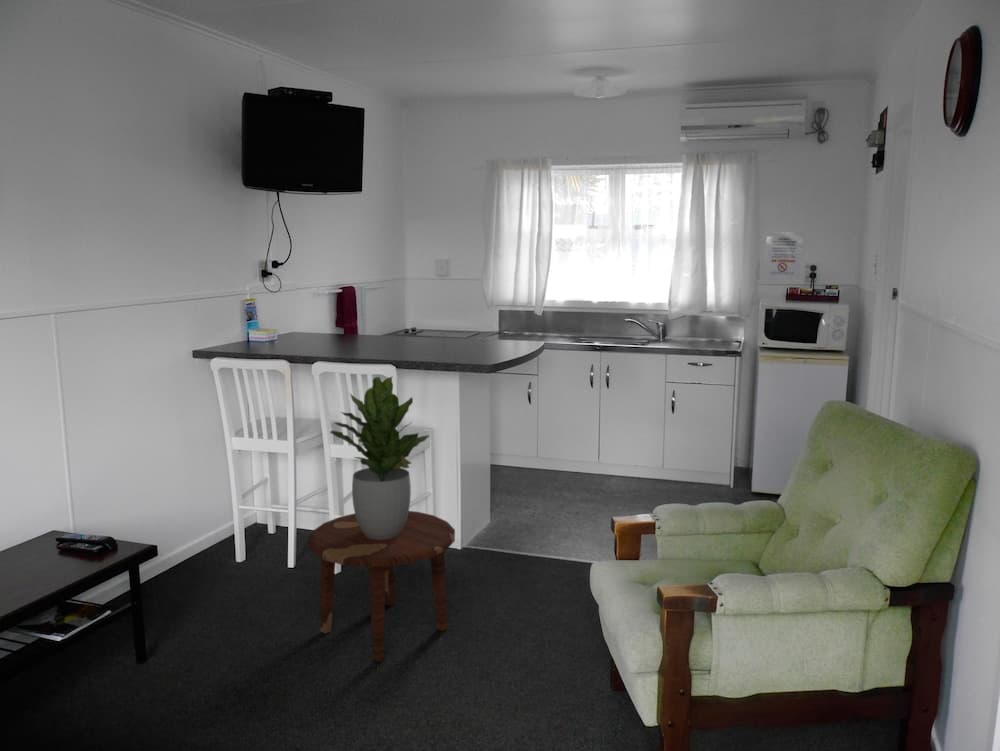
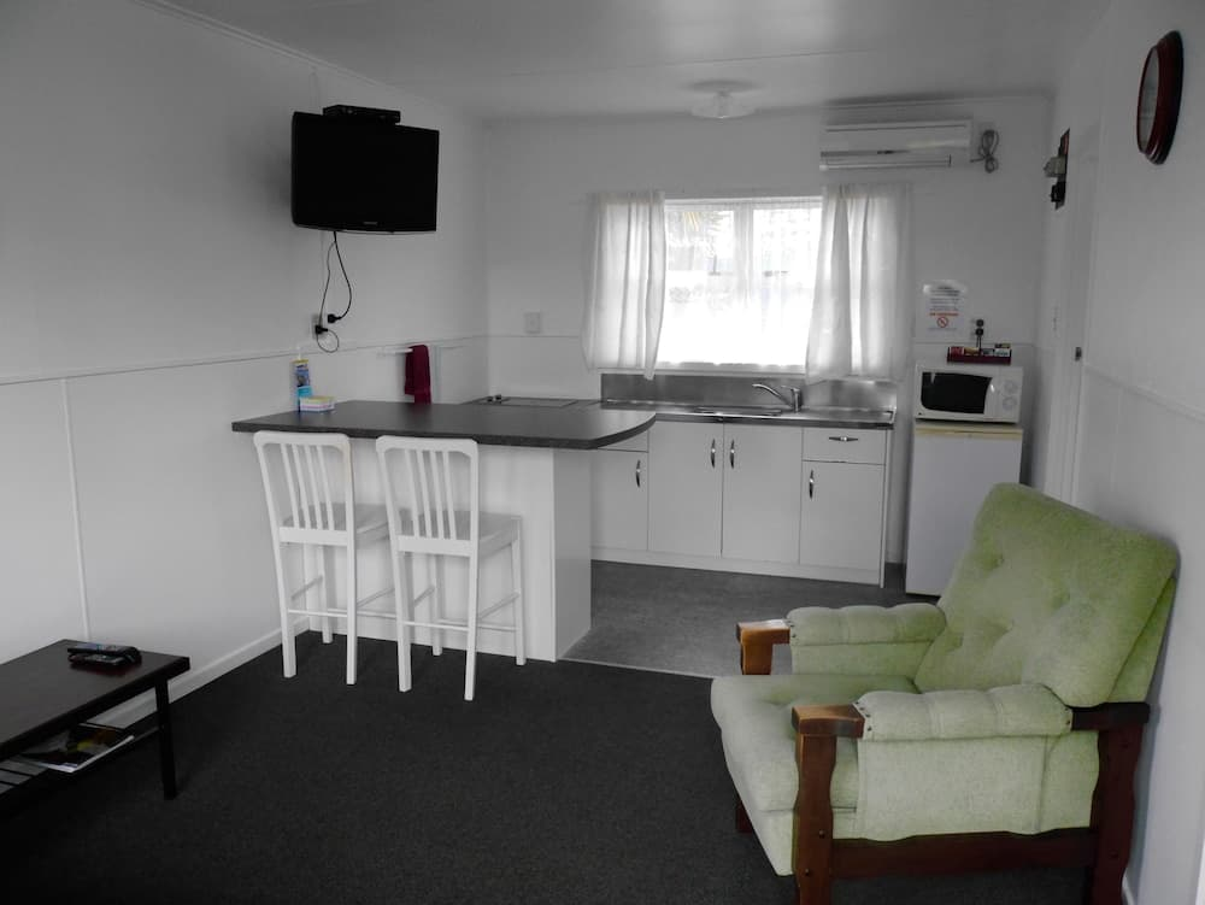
- potted plant (380, 453)
- side table (383, 581)
